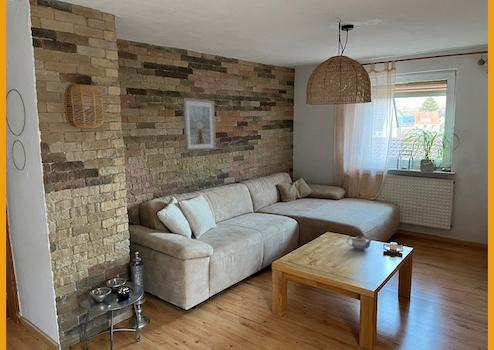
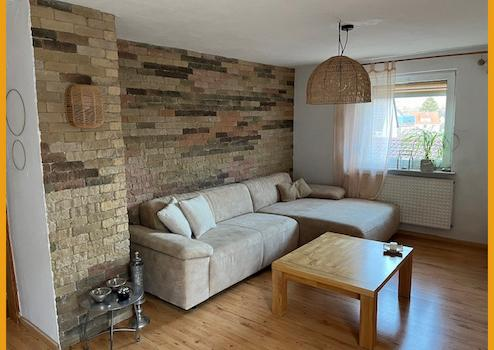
- teapot (359, 242)
- picture frame (200, 125)
